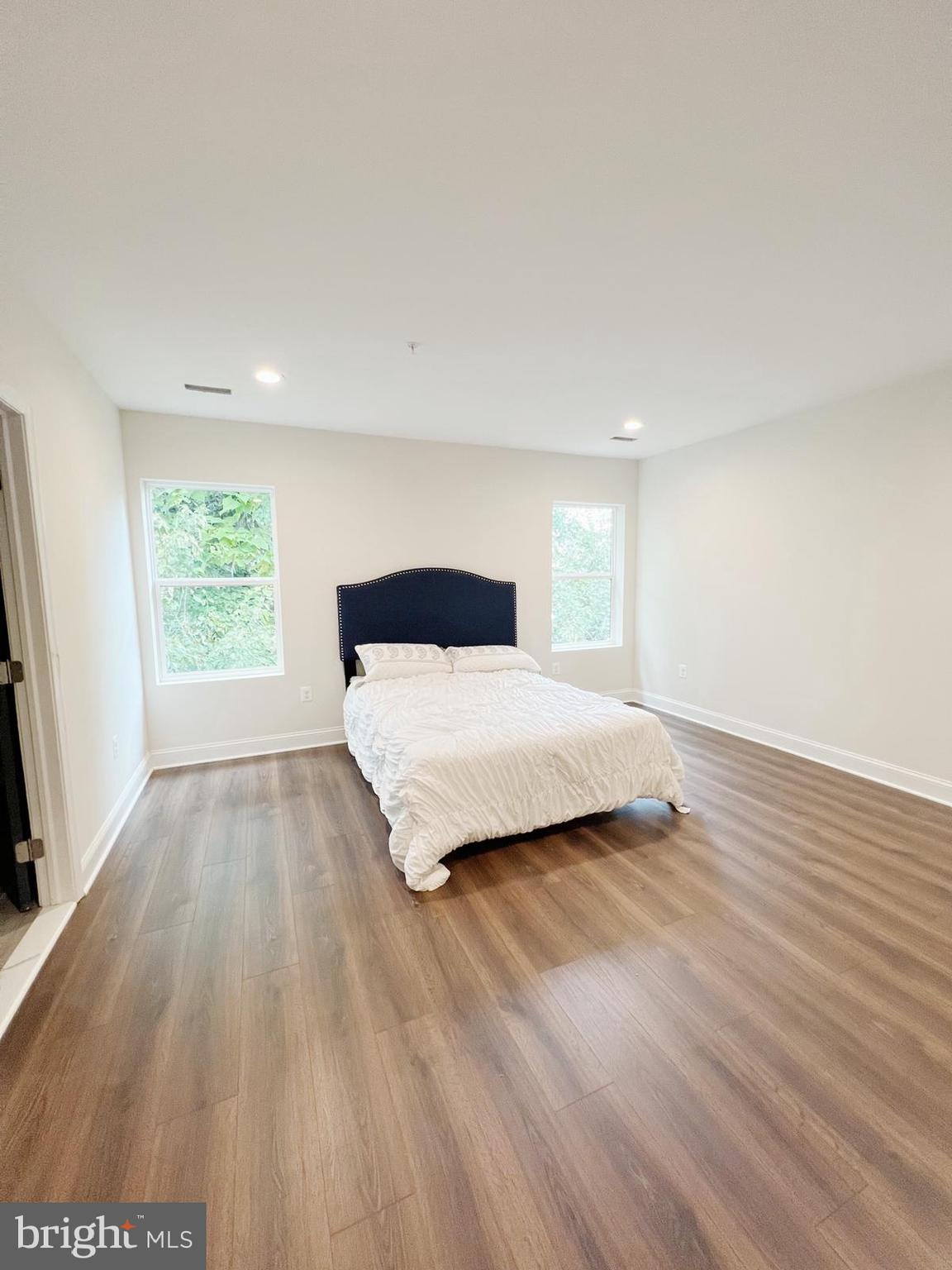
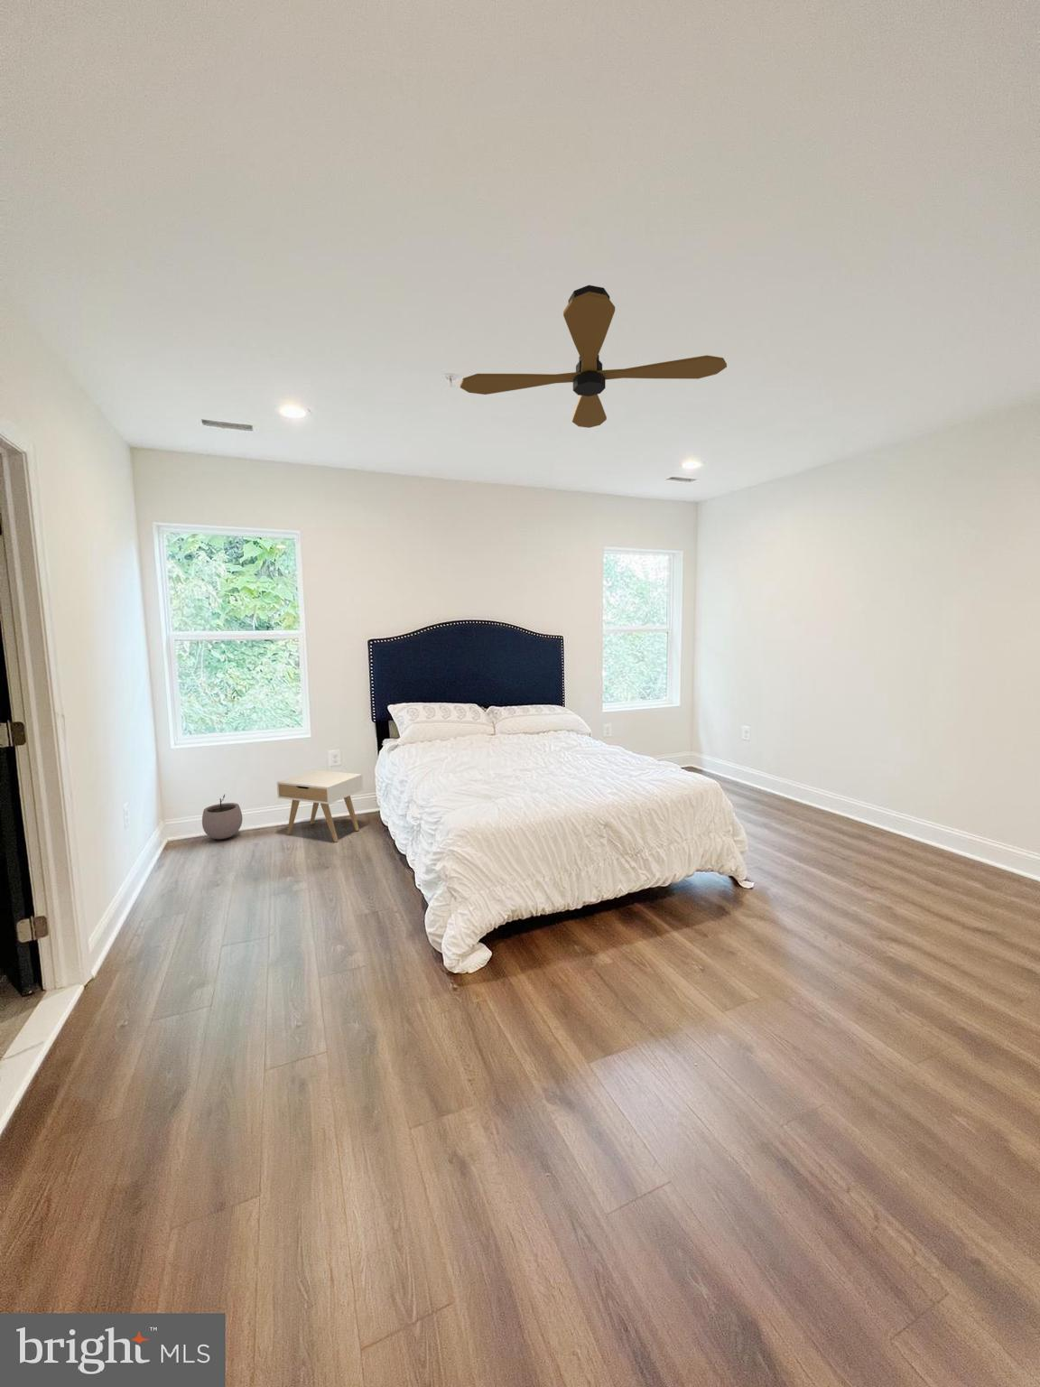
+ plant pot (222, 816)
+ ceiling fan (589, 344)
+ nightstand (321, 805)
